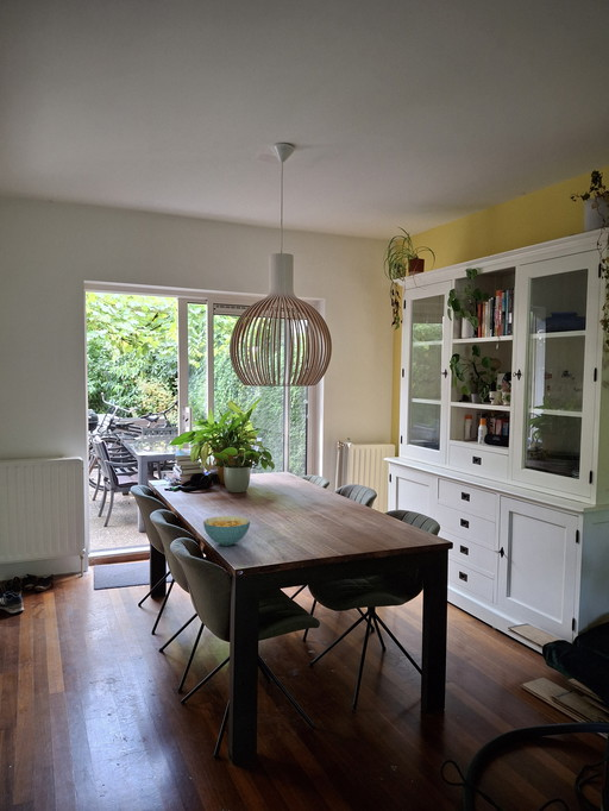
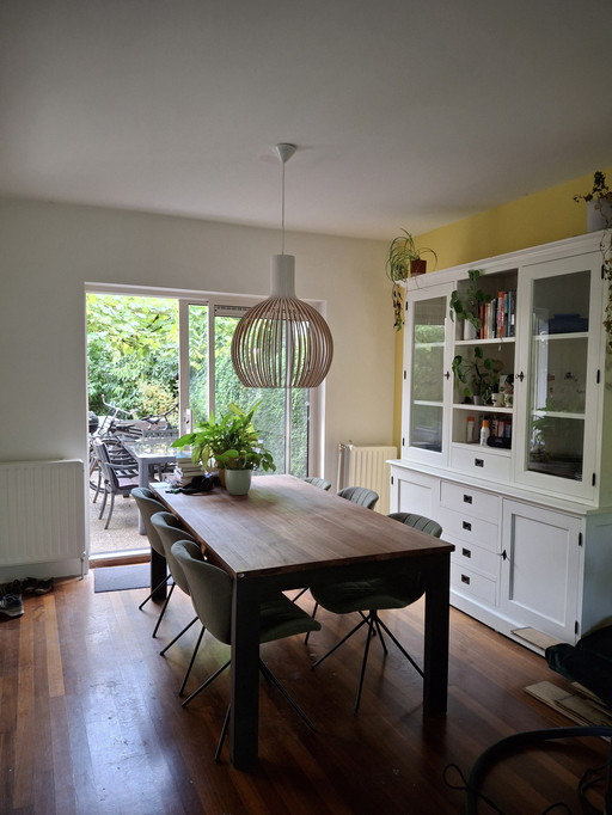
- cereal bowl (226, 532)
